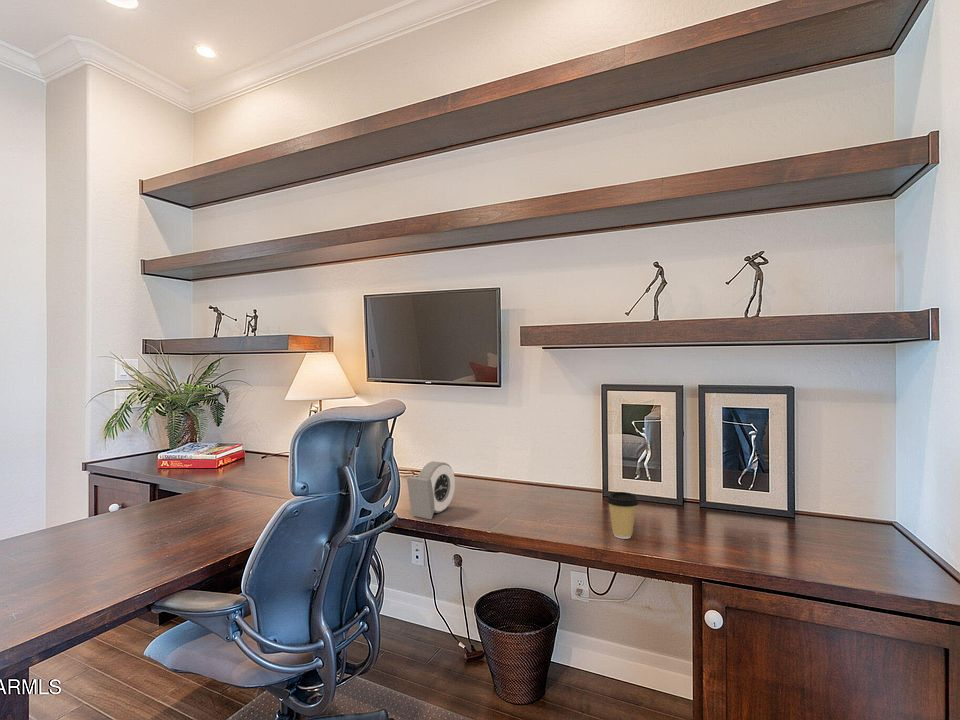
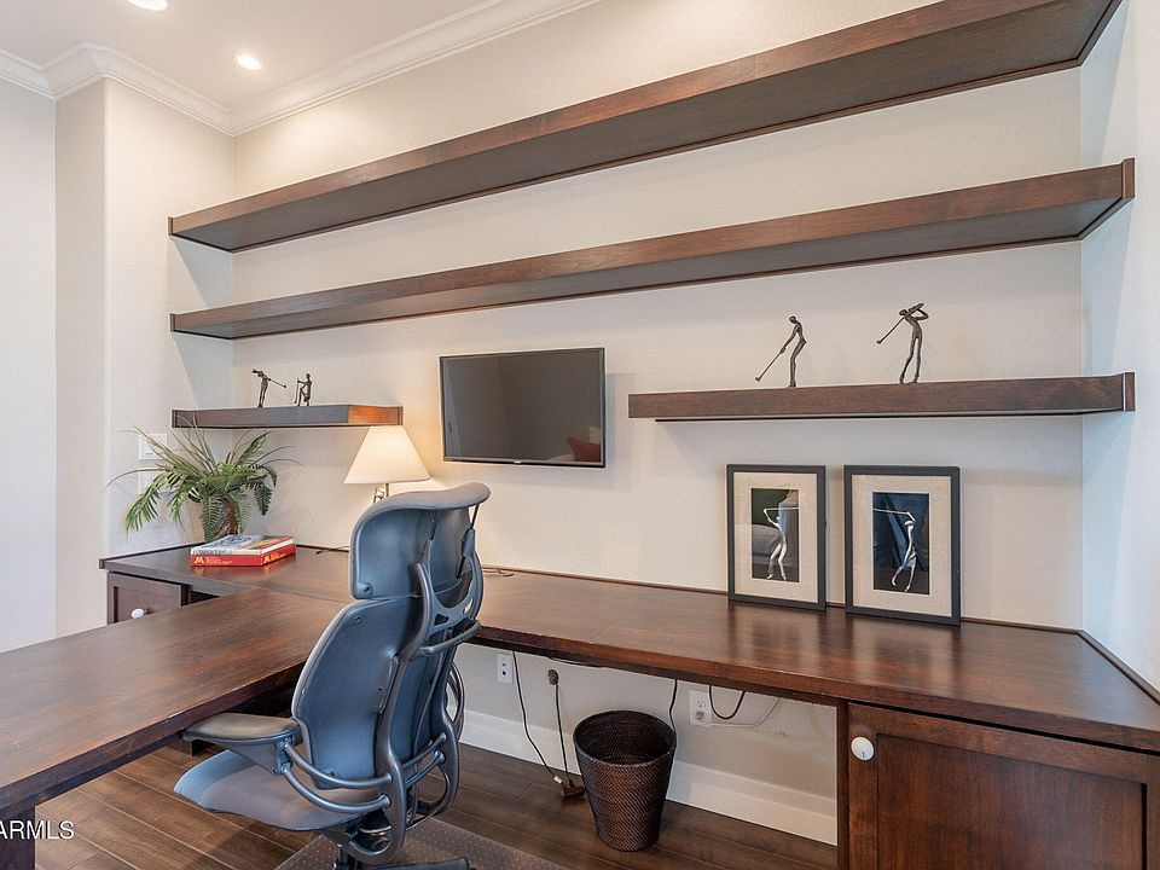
- alarm clock (434, 487)
- coffee cup (622, 515)
